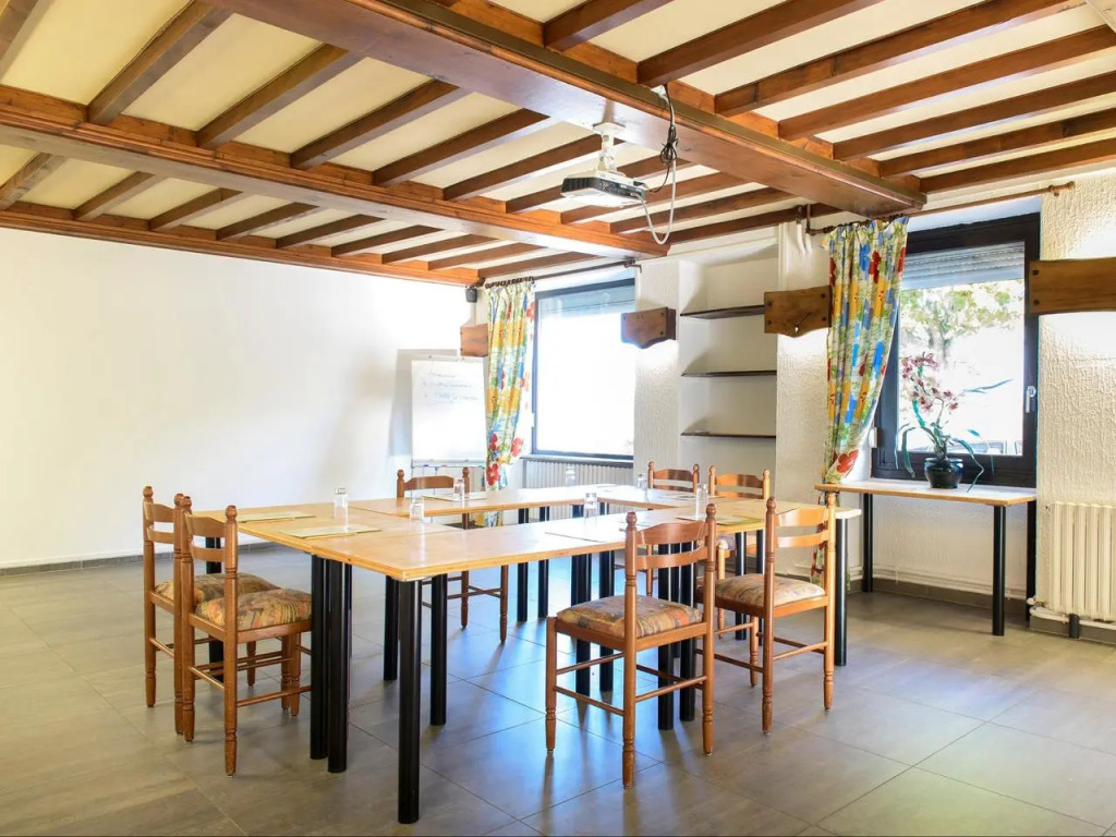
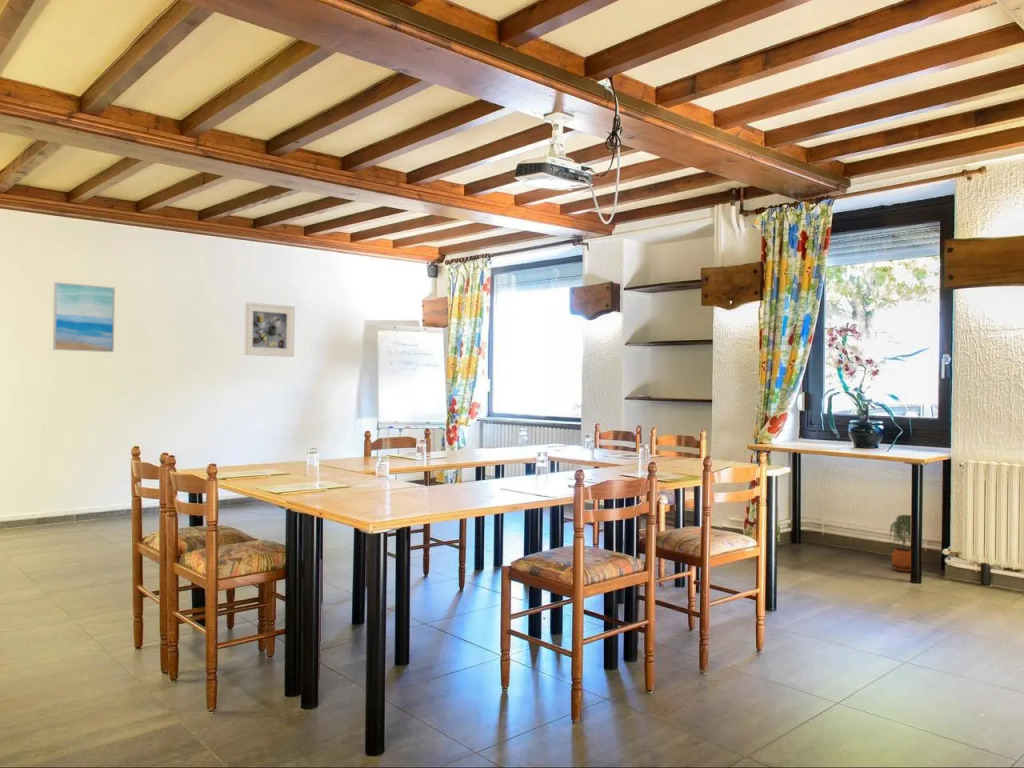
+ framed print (269, 330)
+ potted plant (903, 542)
+ wall art (84, 318)
